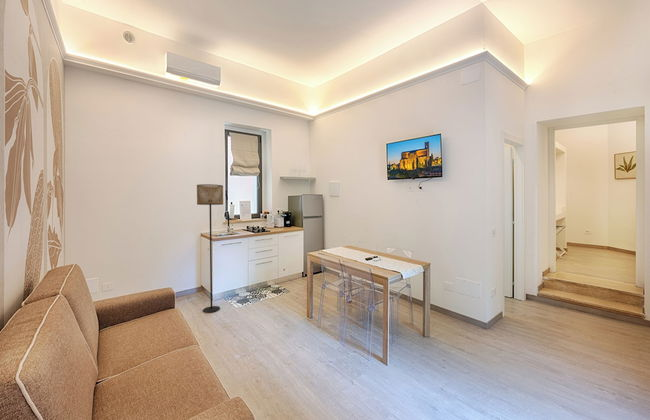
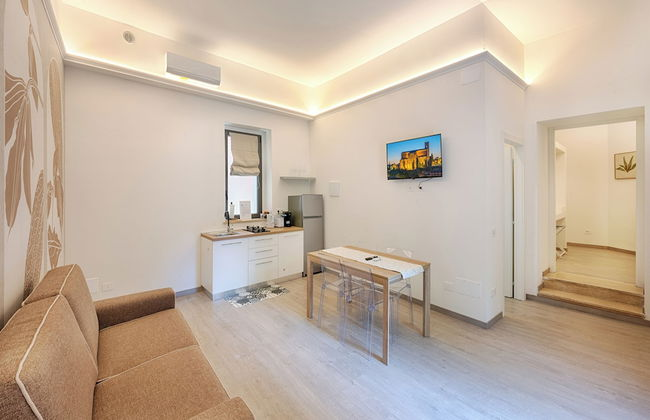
- floor lamp (210, 247)
